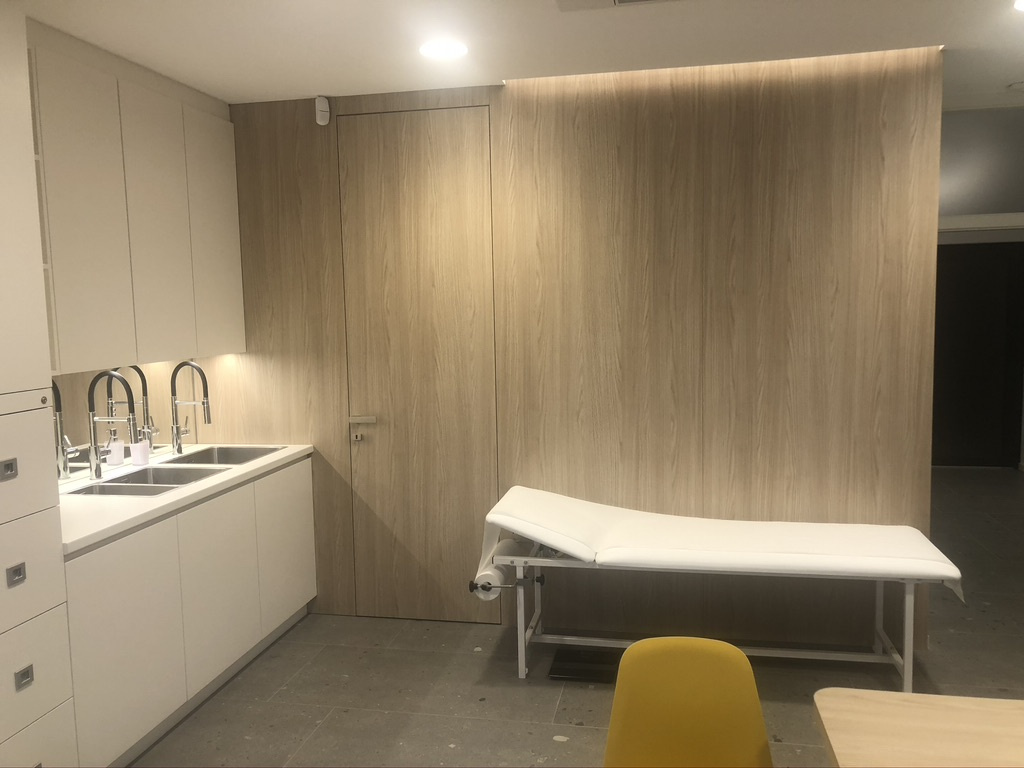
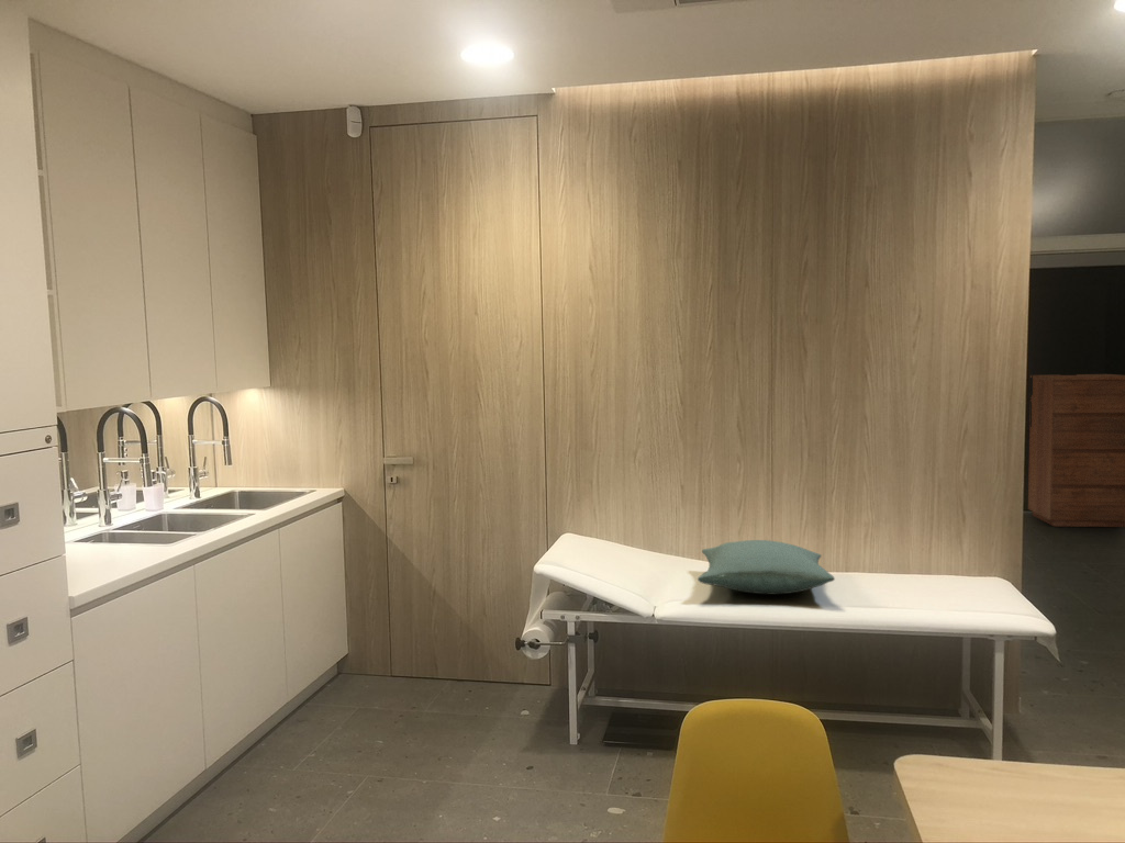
+ pillow (762, 565)
+ dresser (1080, 448)
